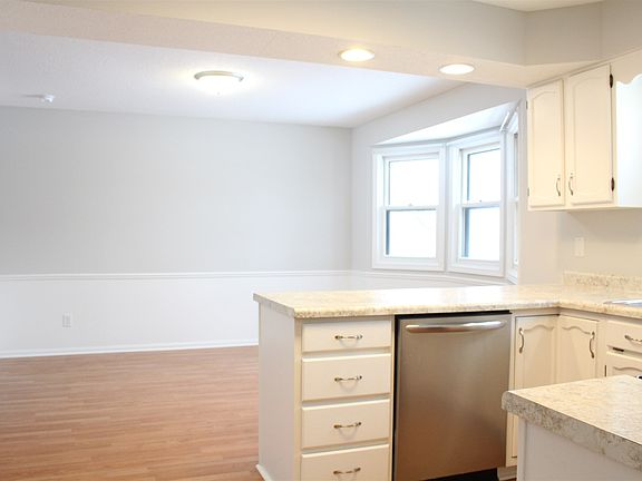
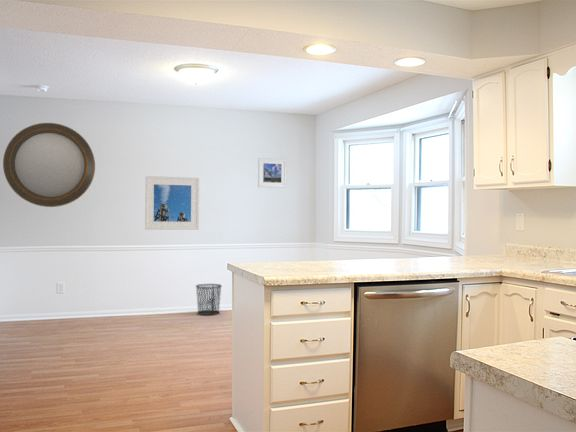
+ home mirror (49, 164)
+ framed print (172, 203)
+ waste bin (208, 299)
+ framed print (272, 173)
